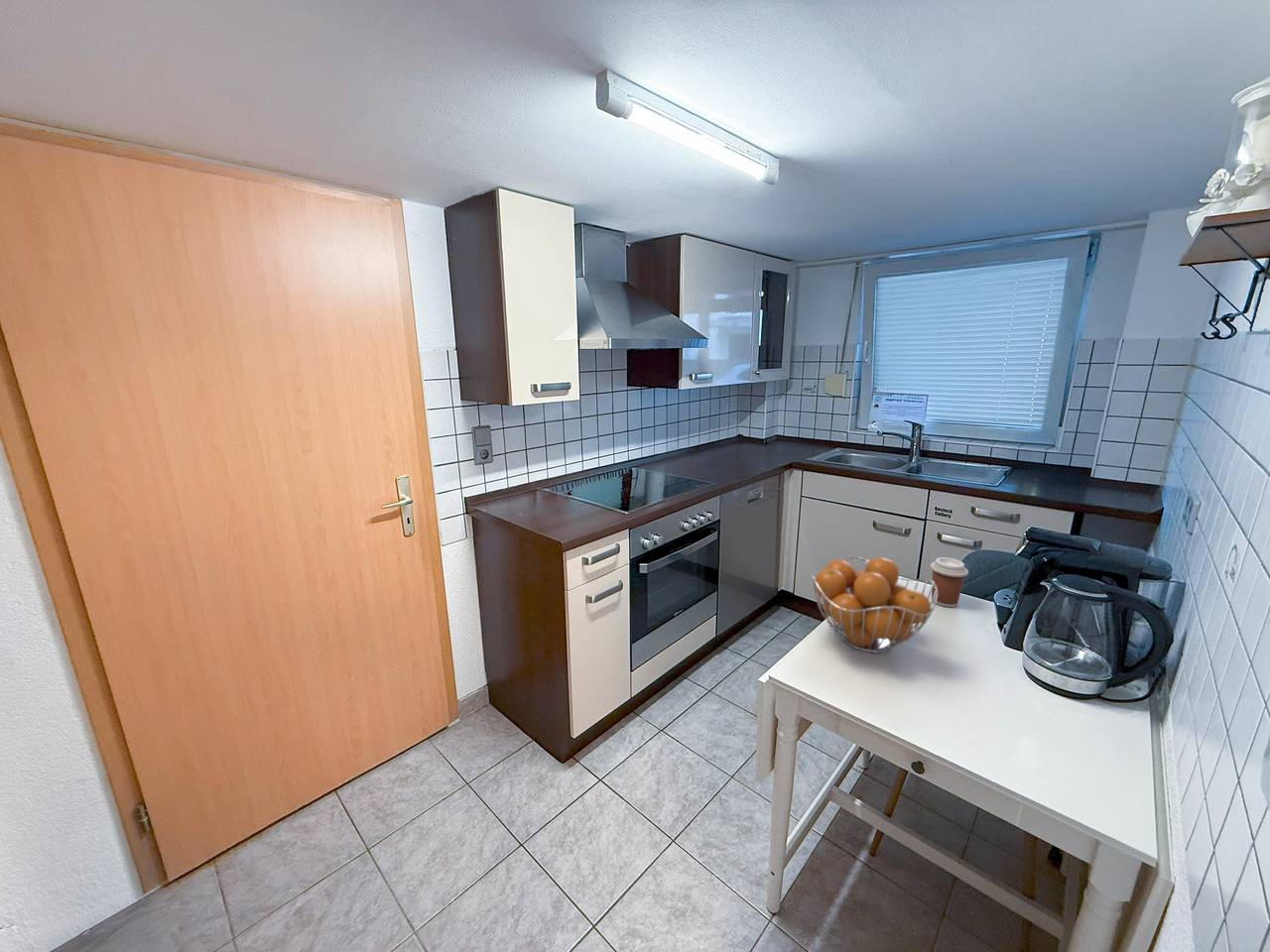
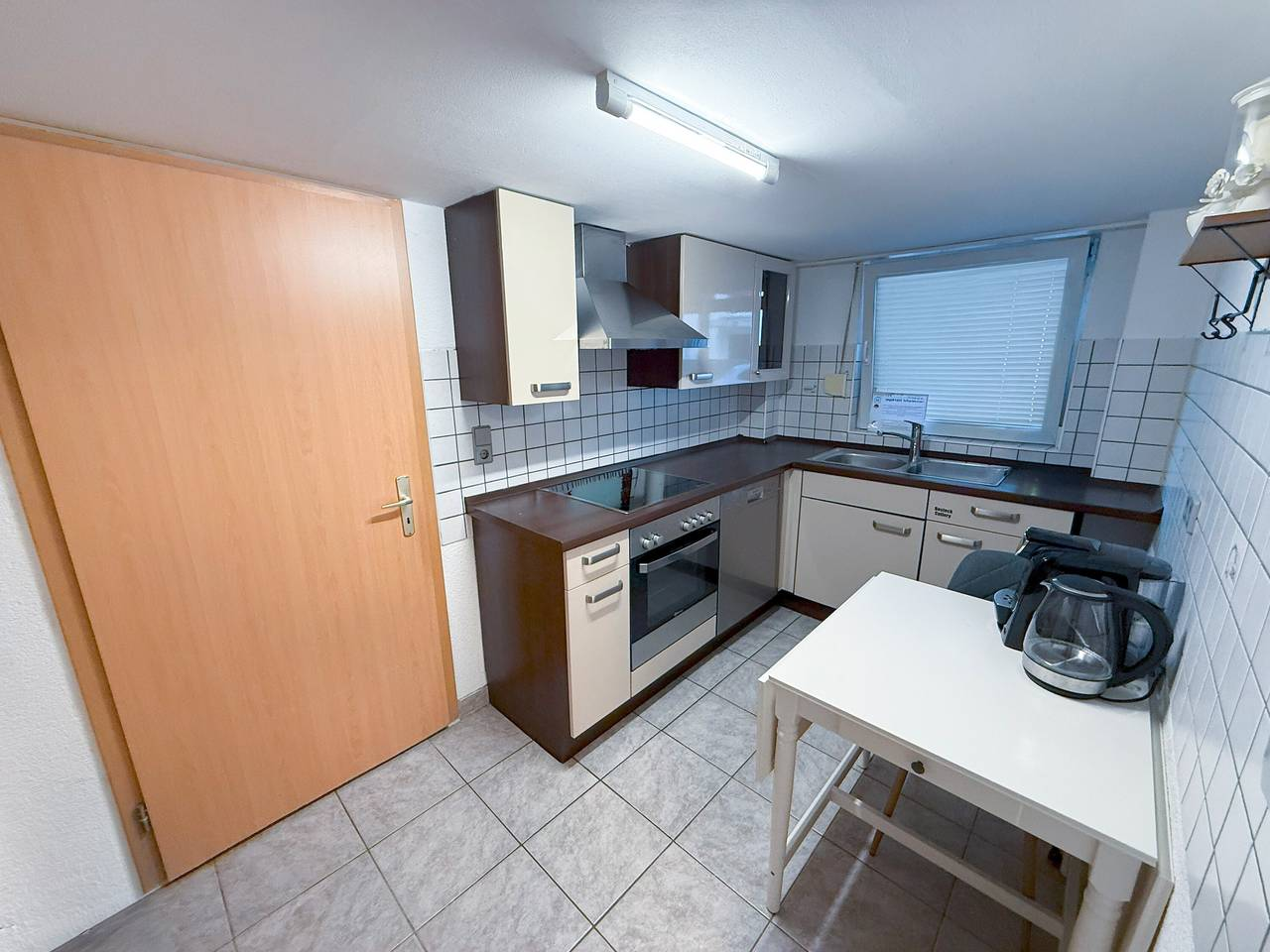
- fruit basket (869, 602)
- coffee cup (947, 581)
